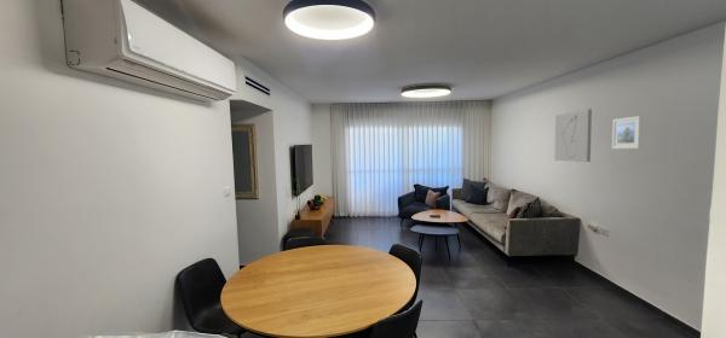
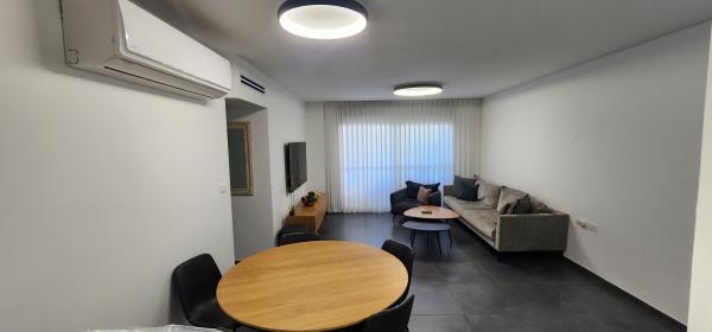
- wall art (571, 136)
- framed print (626, 133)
